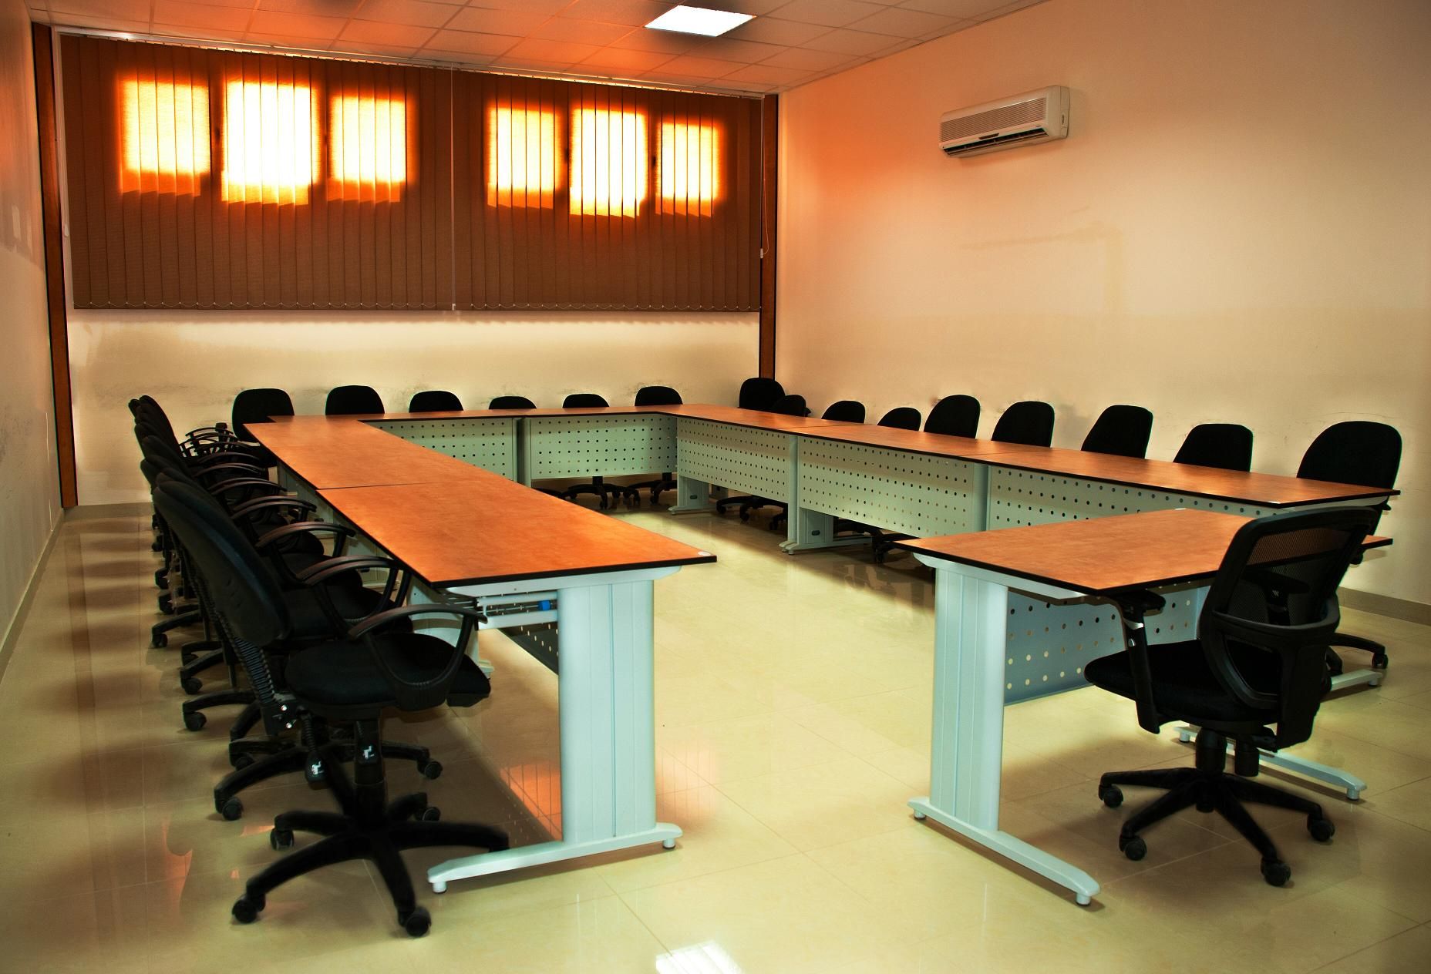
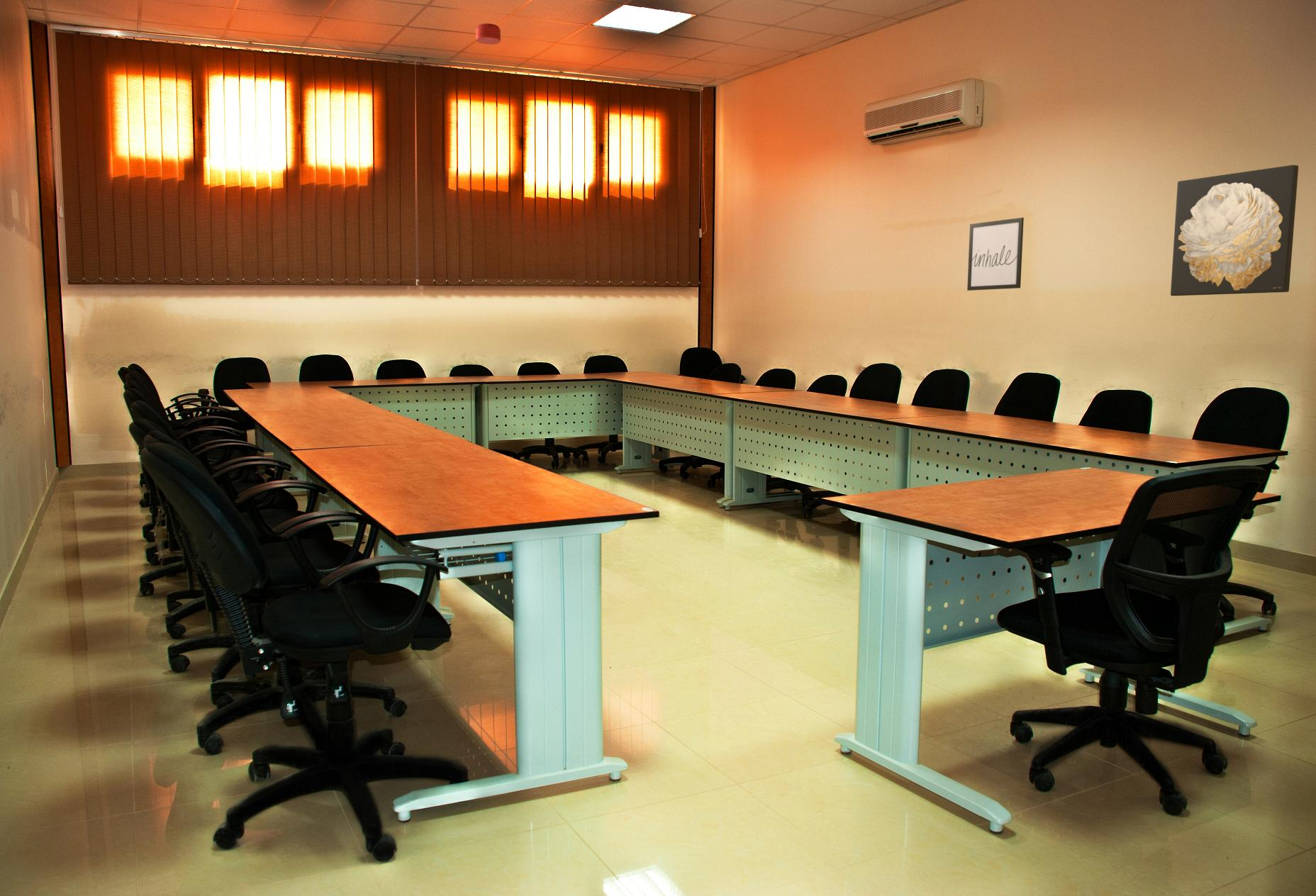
+ wall art (994, 255)
+ smoke detector (488, 33)
+ wall art (1231, 234)
